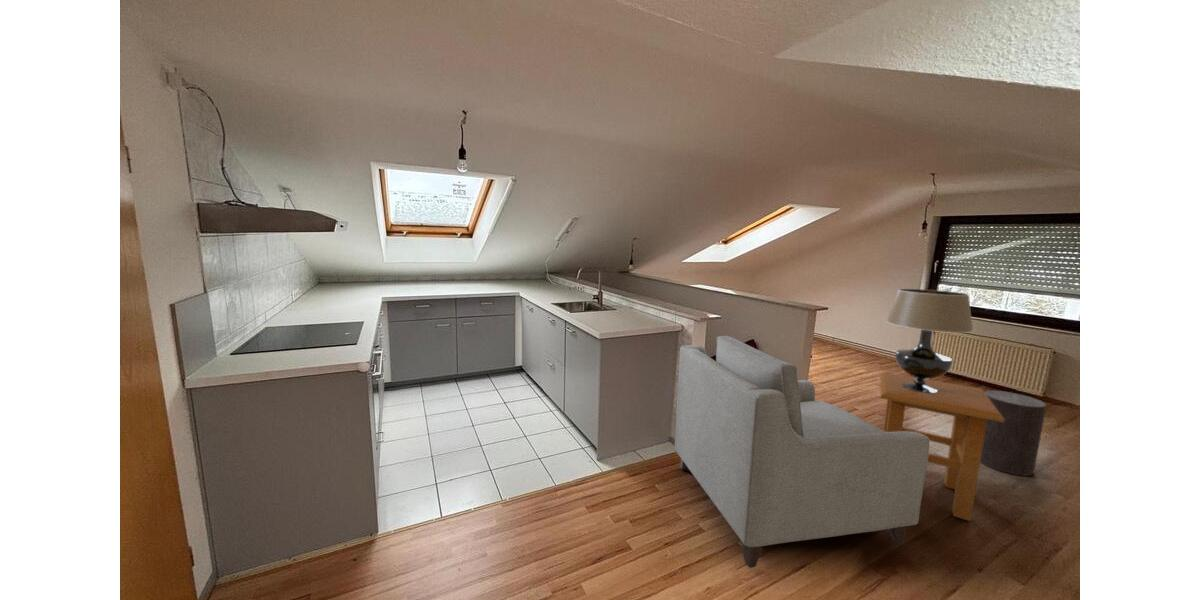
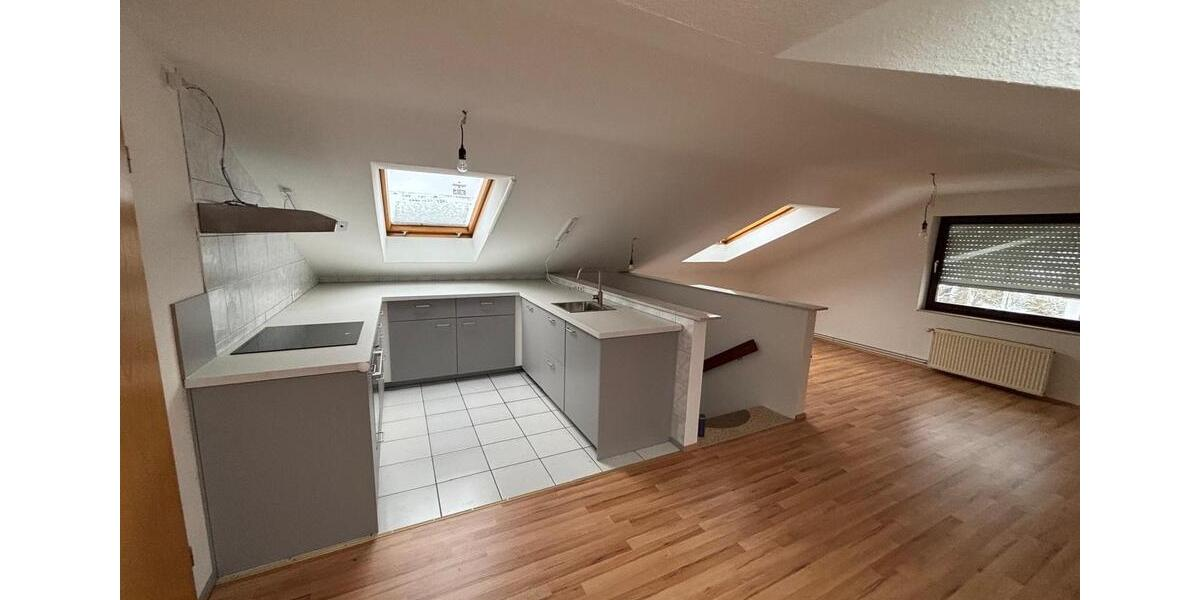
- stool (1008, 431)
- side table (928, 438)
- chair (787, 427)
- table lamp (925, 340)
